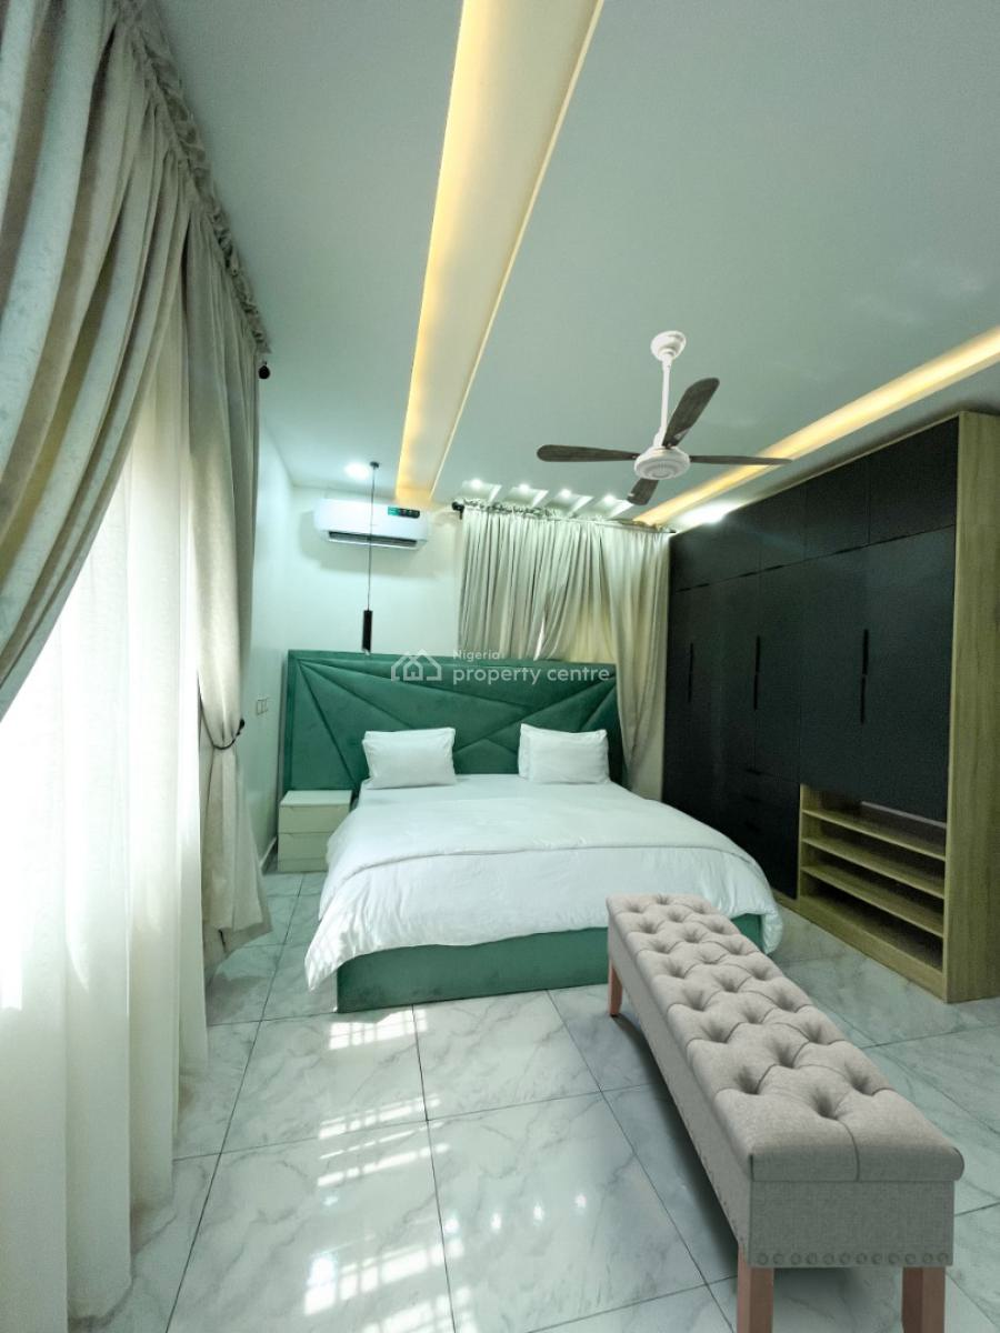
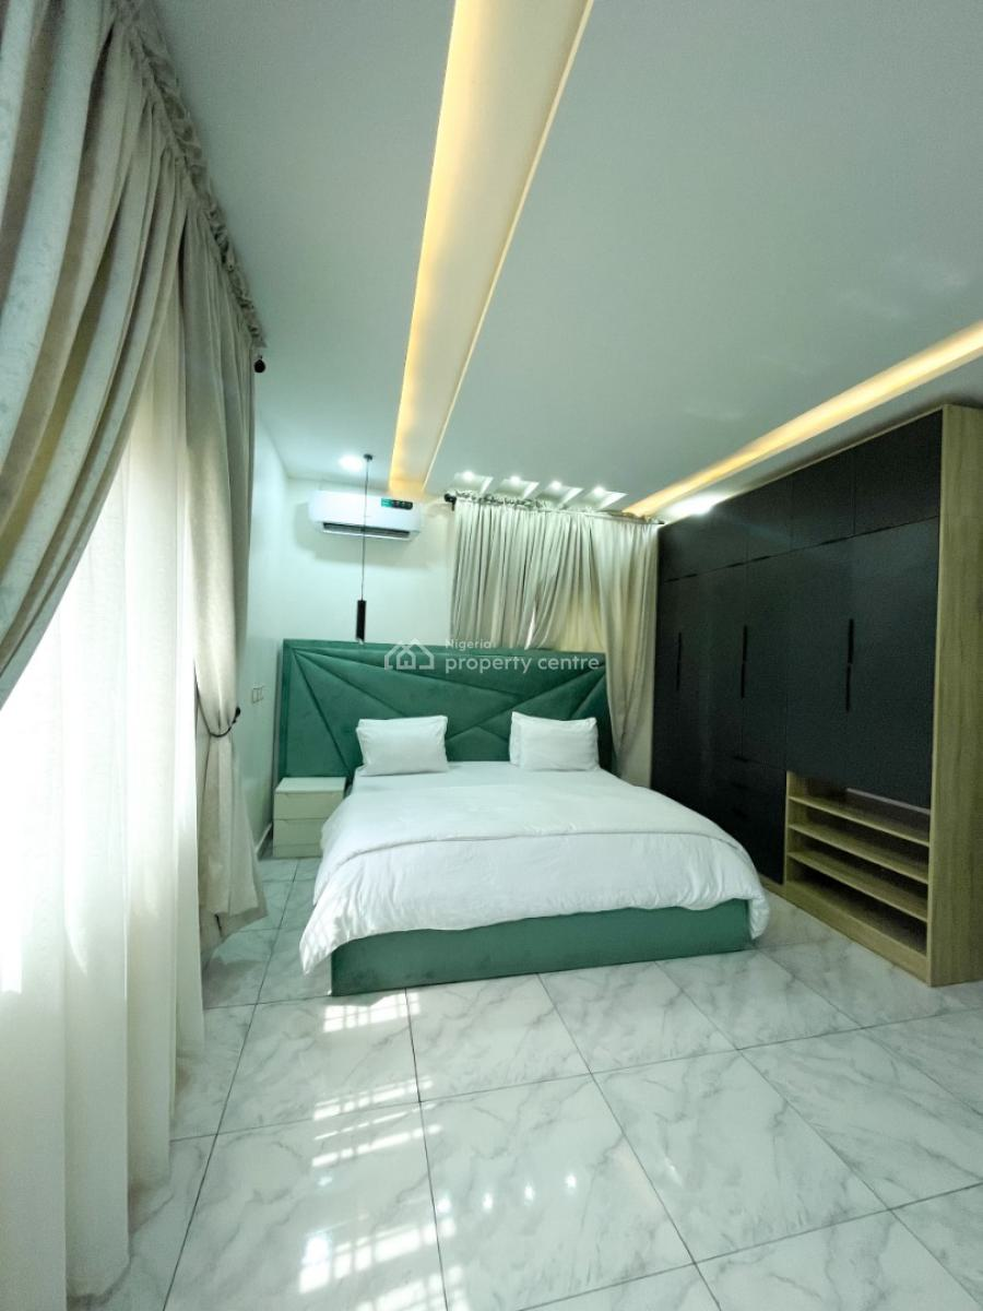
- bench (718, 1050)
- ceiling fan (663, 404)
